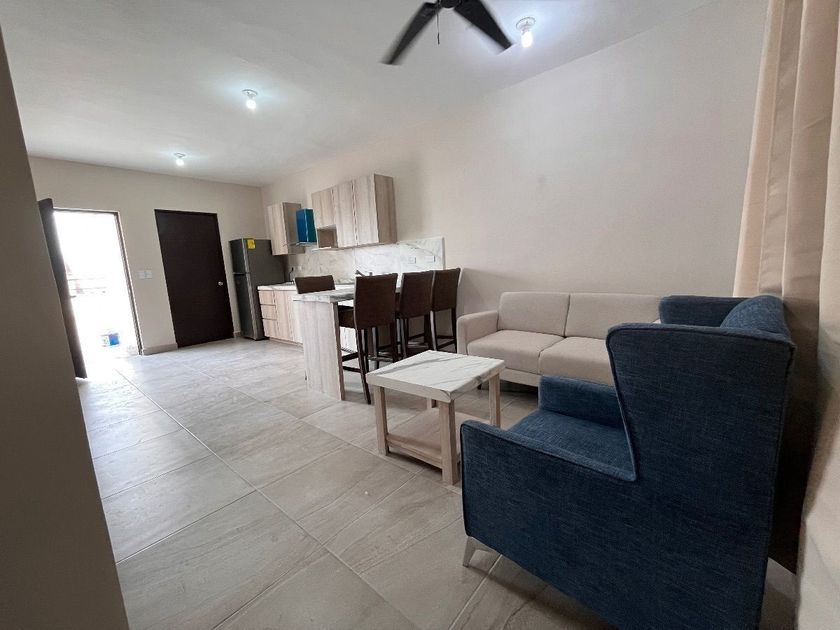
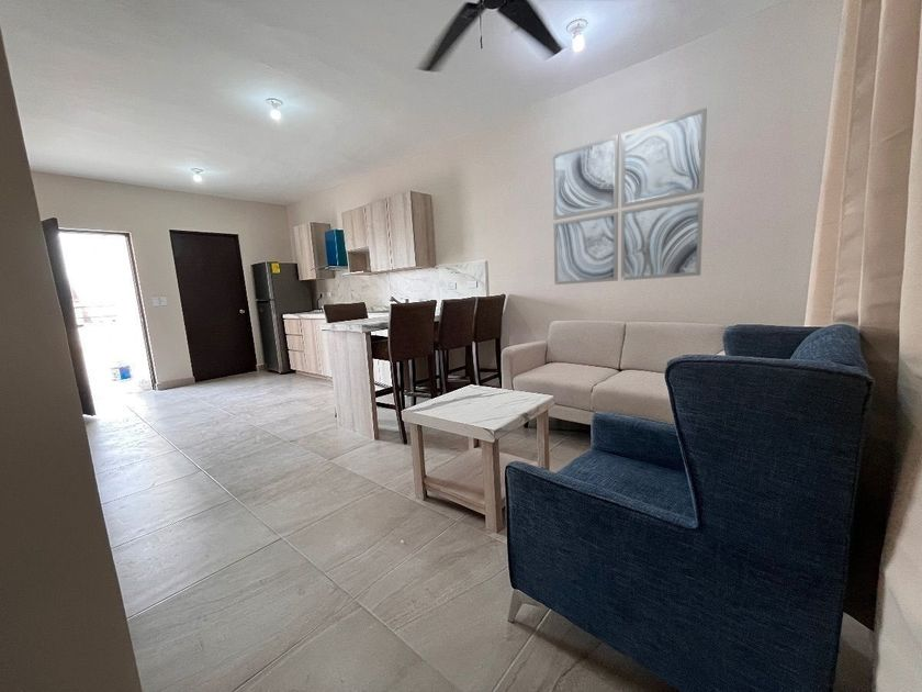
+ wall art (621, 211)
